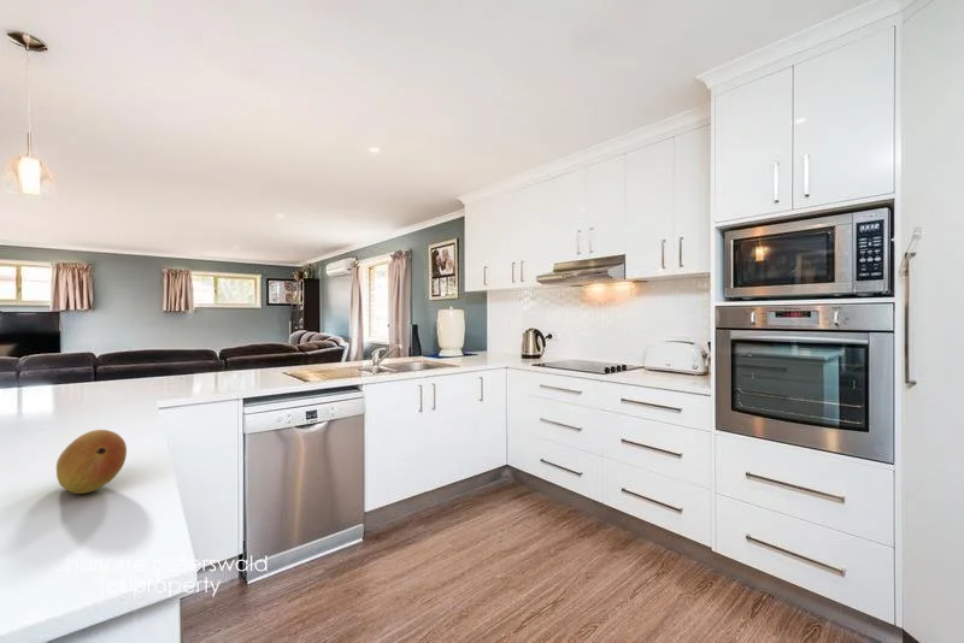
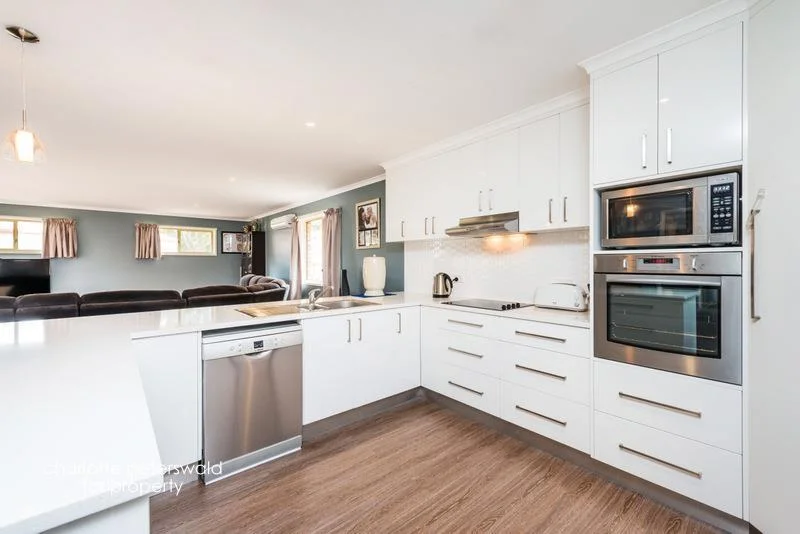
- fruit (90, 458)
